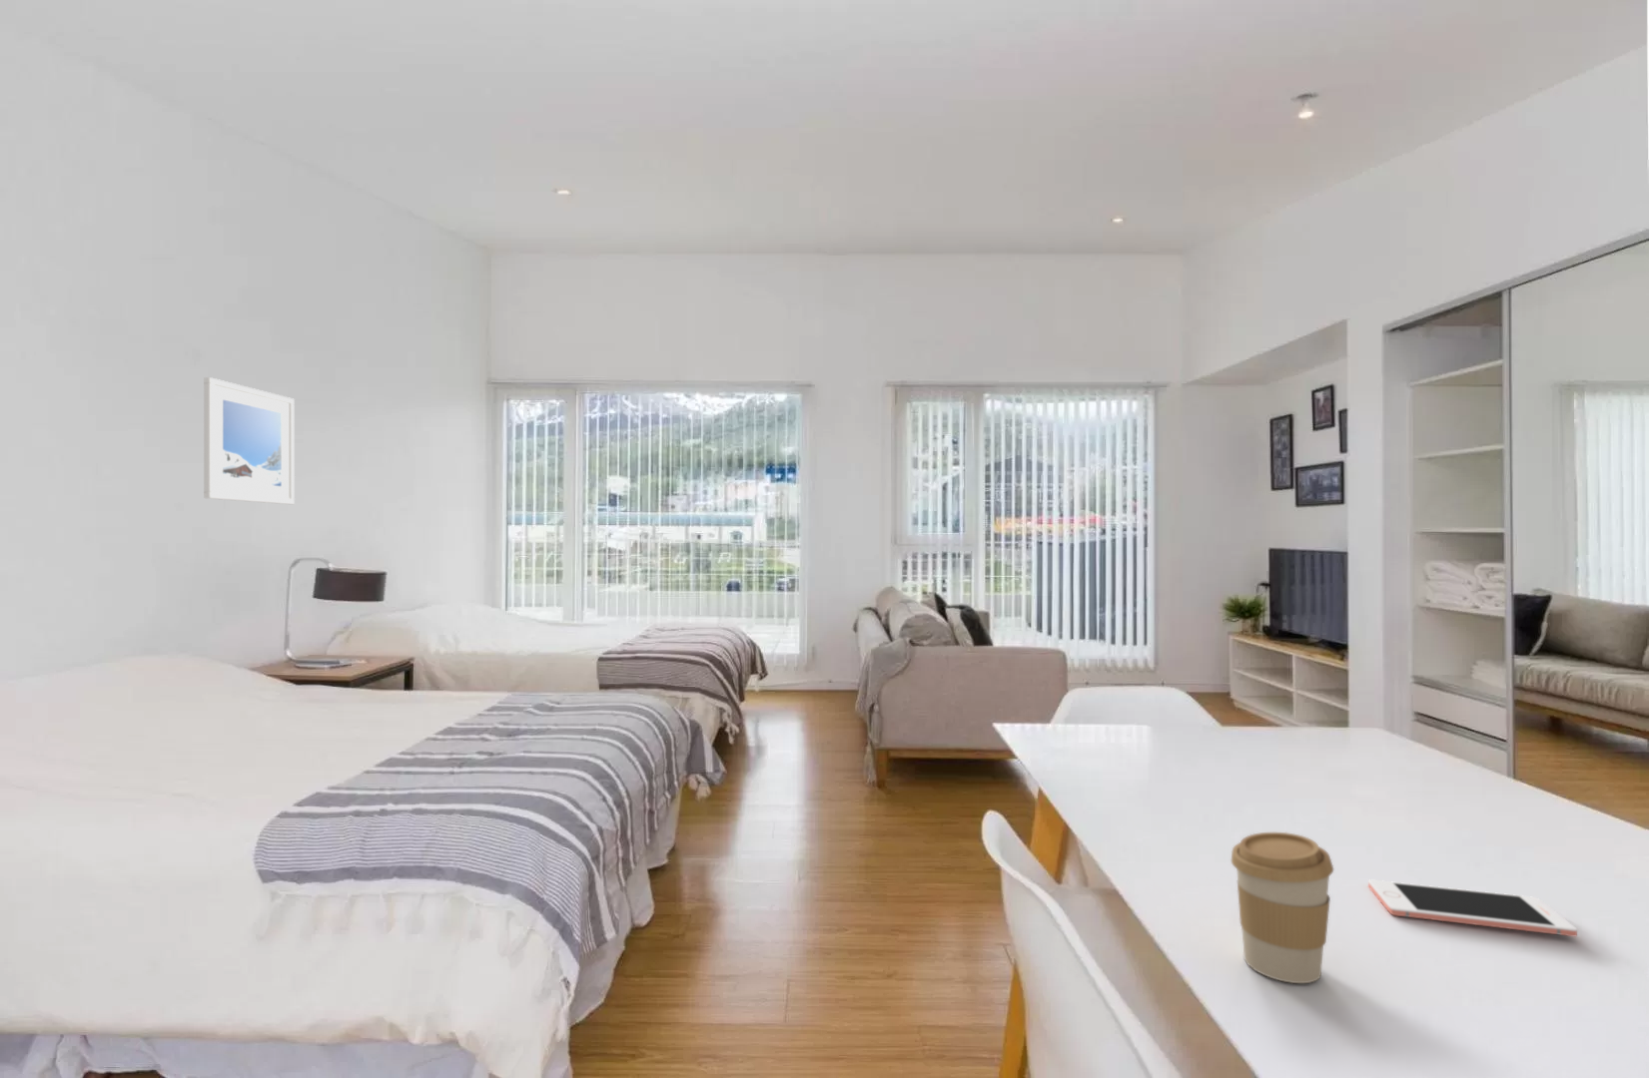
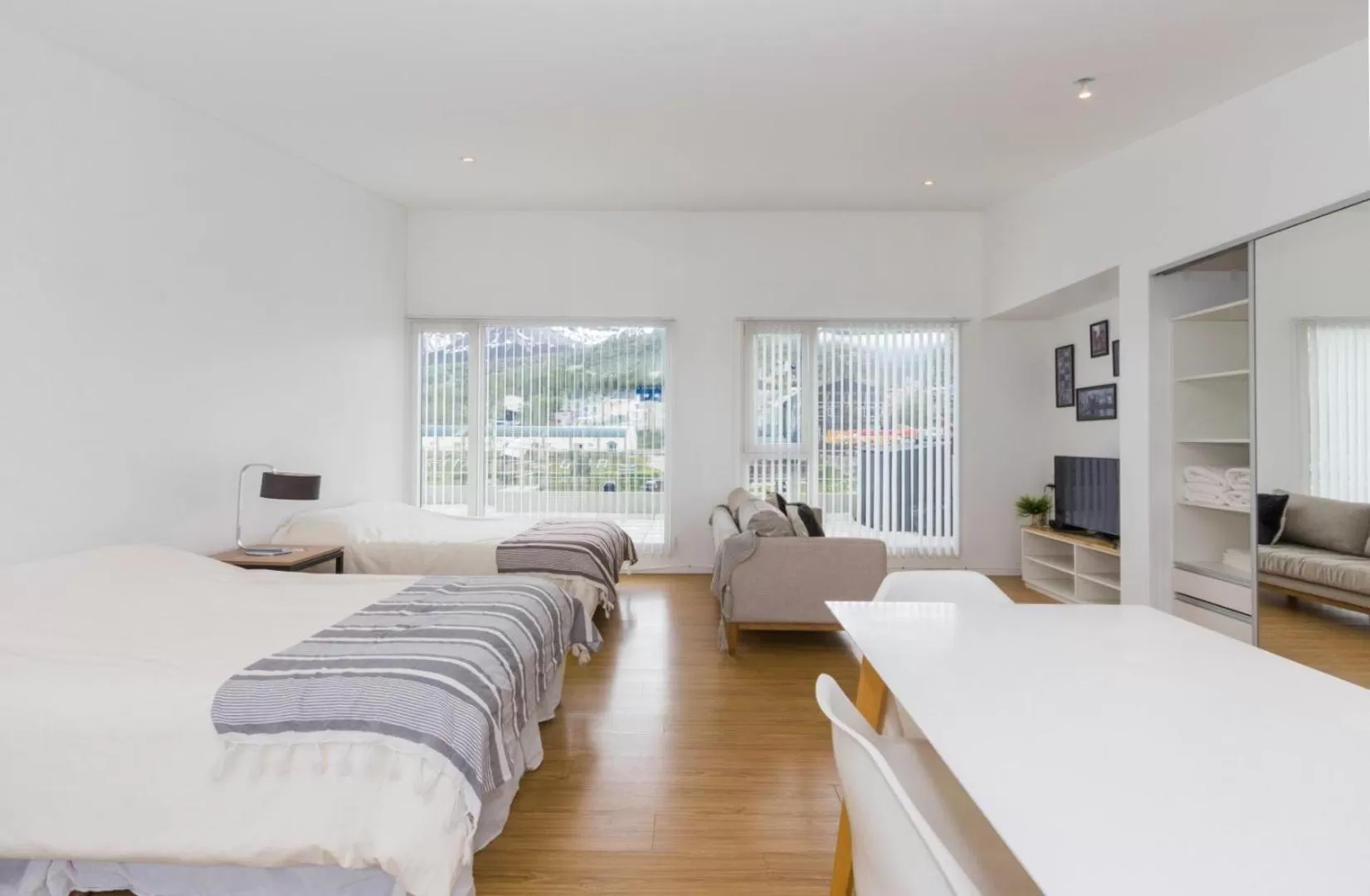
- coffee cup (1281, 902)
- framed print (252, 444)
- cell phone (1465, 906)
